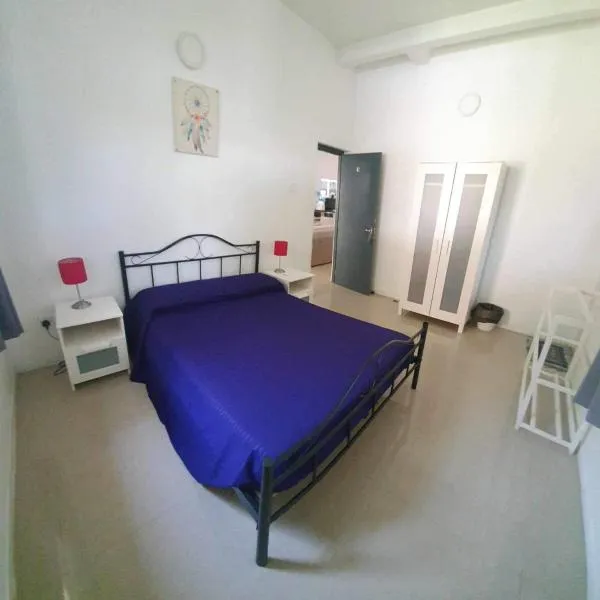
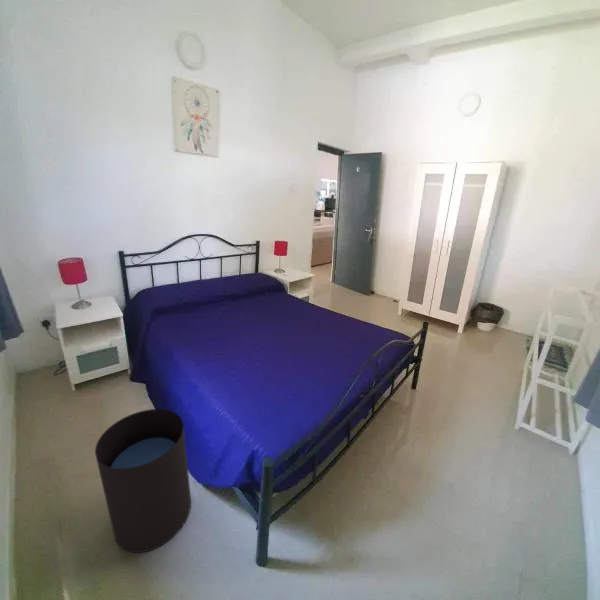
+ waste bin (148, 476)
